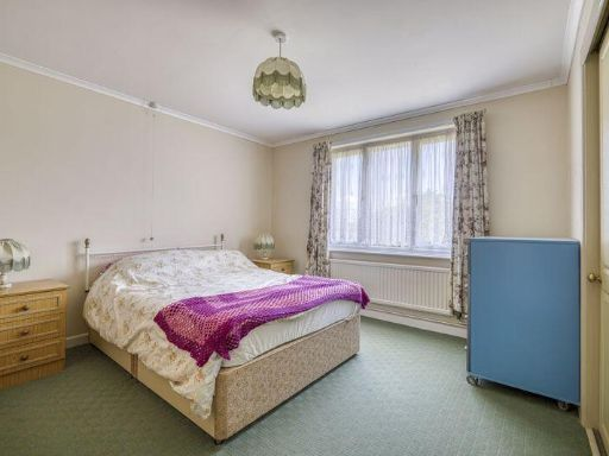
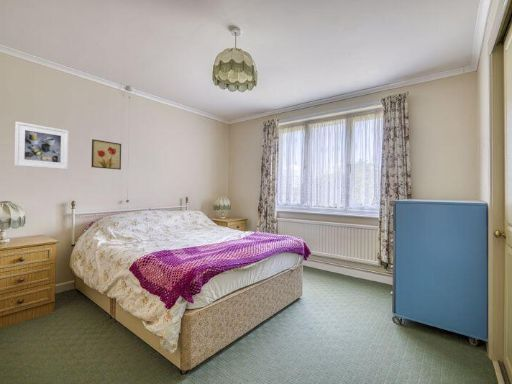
+ wall art (106, 155)
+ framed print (43, 147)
